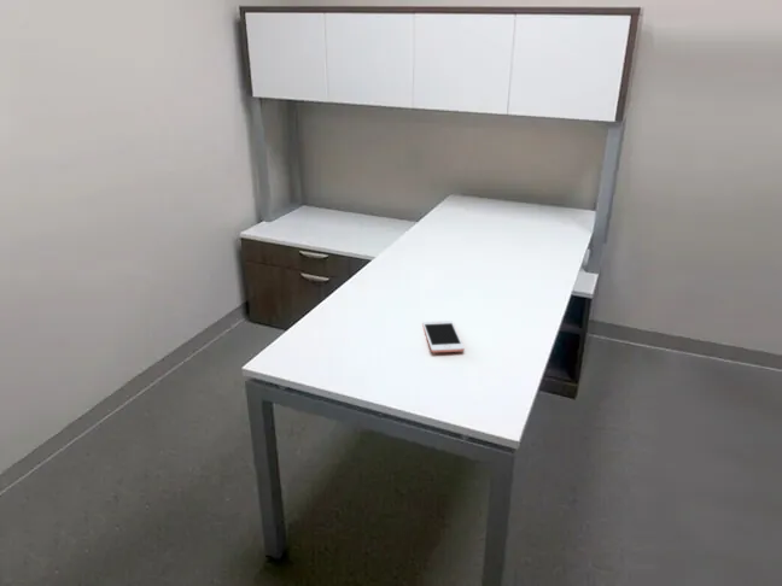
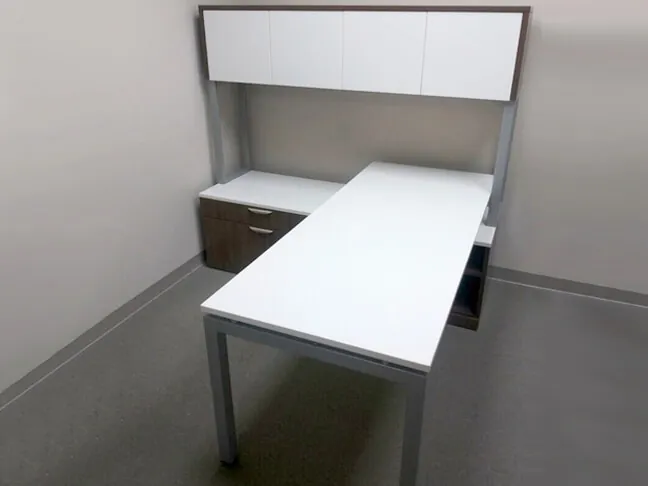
- cell phone (442, 335)
